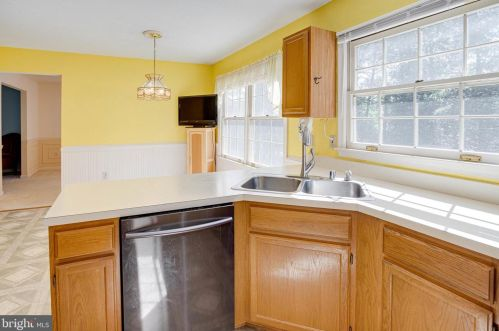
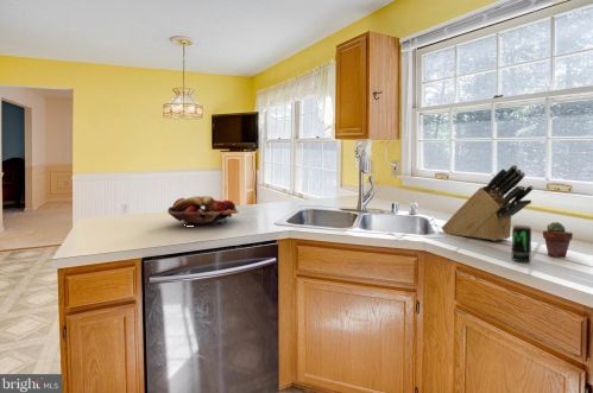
+ knife block (485, 201)
+ fruit basket (203, 209)
+ potted succulent (556, 237)
+ beverage can (521, 242)
